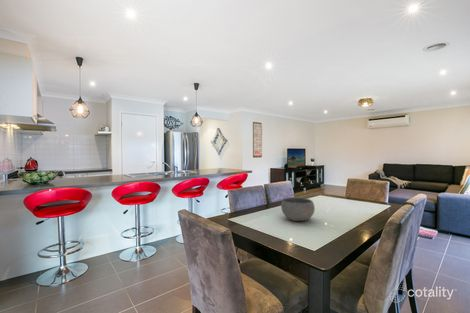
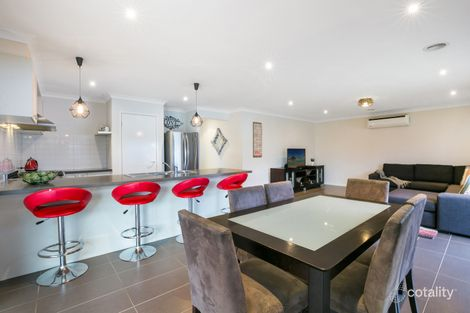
- bowl (297, 209)
